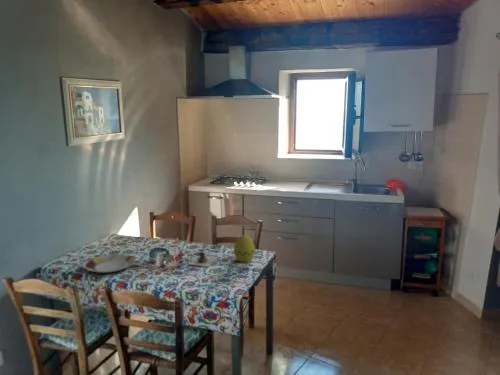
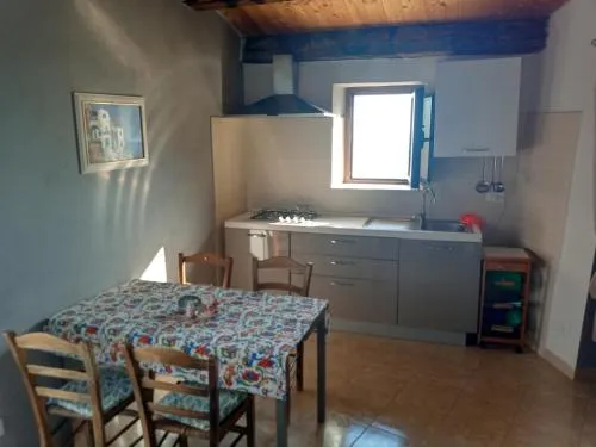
- teapot (202, 256)
- decorative egg (244, 247)
- plate (110, 264)
